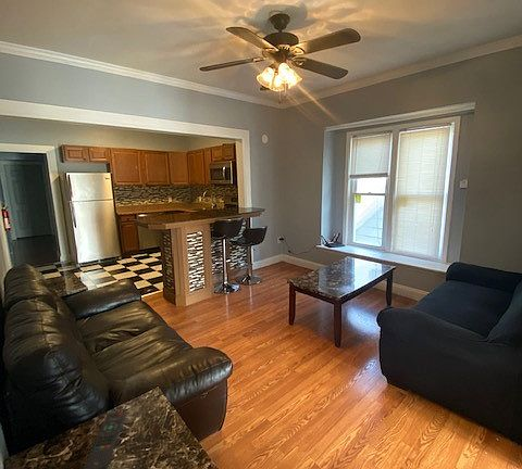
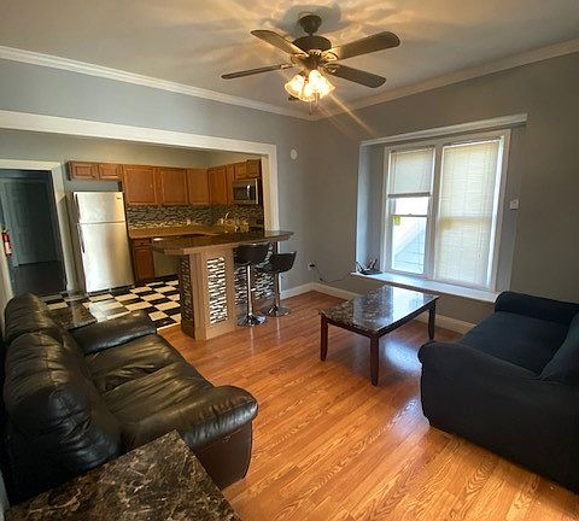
- remote control (107, 439)
